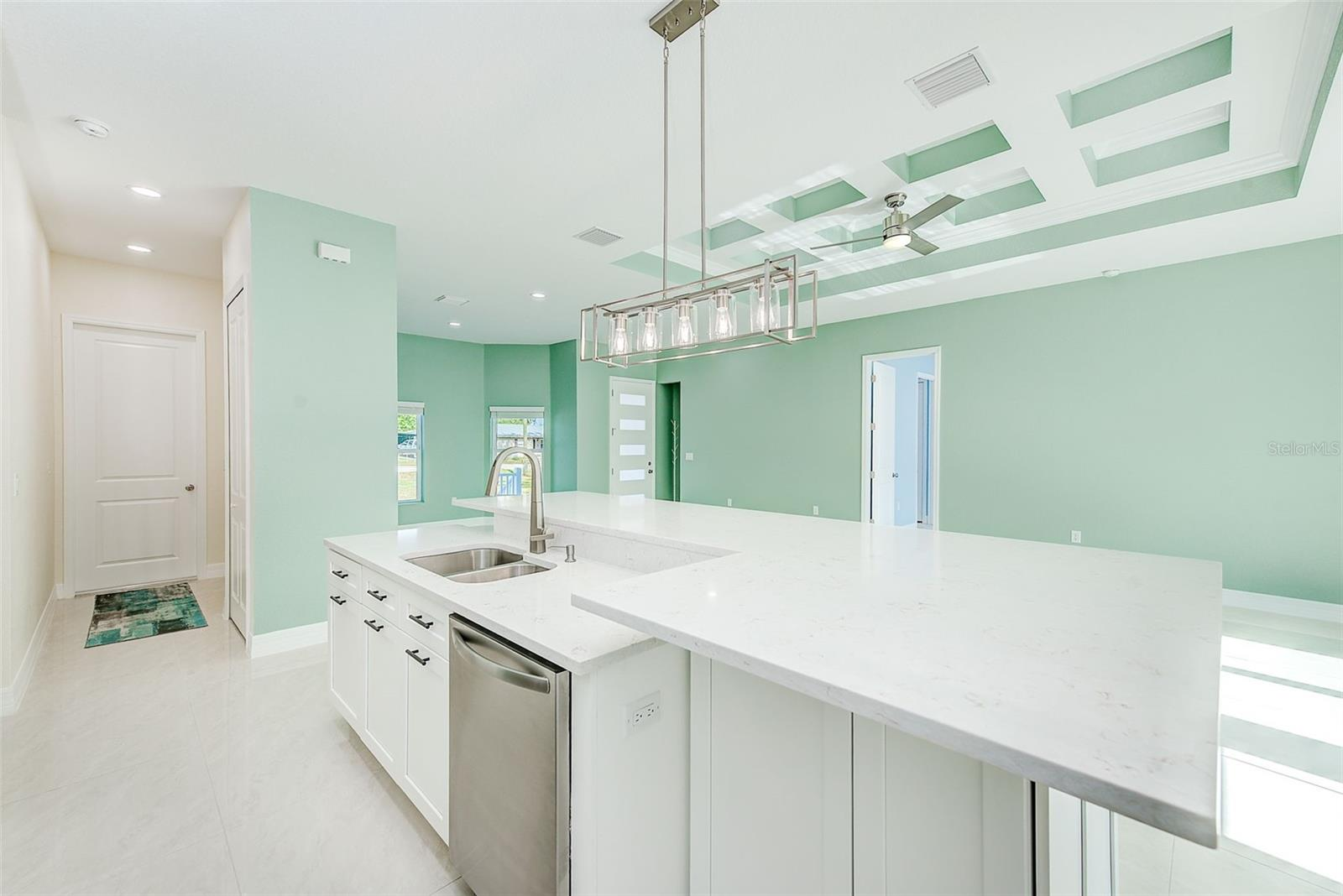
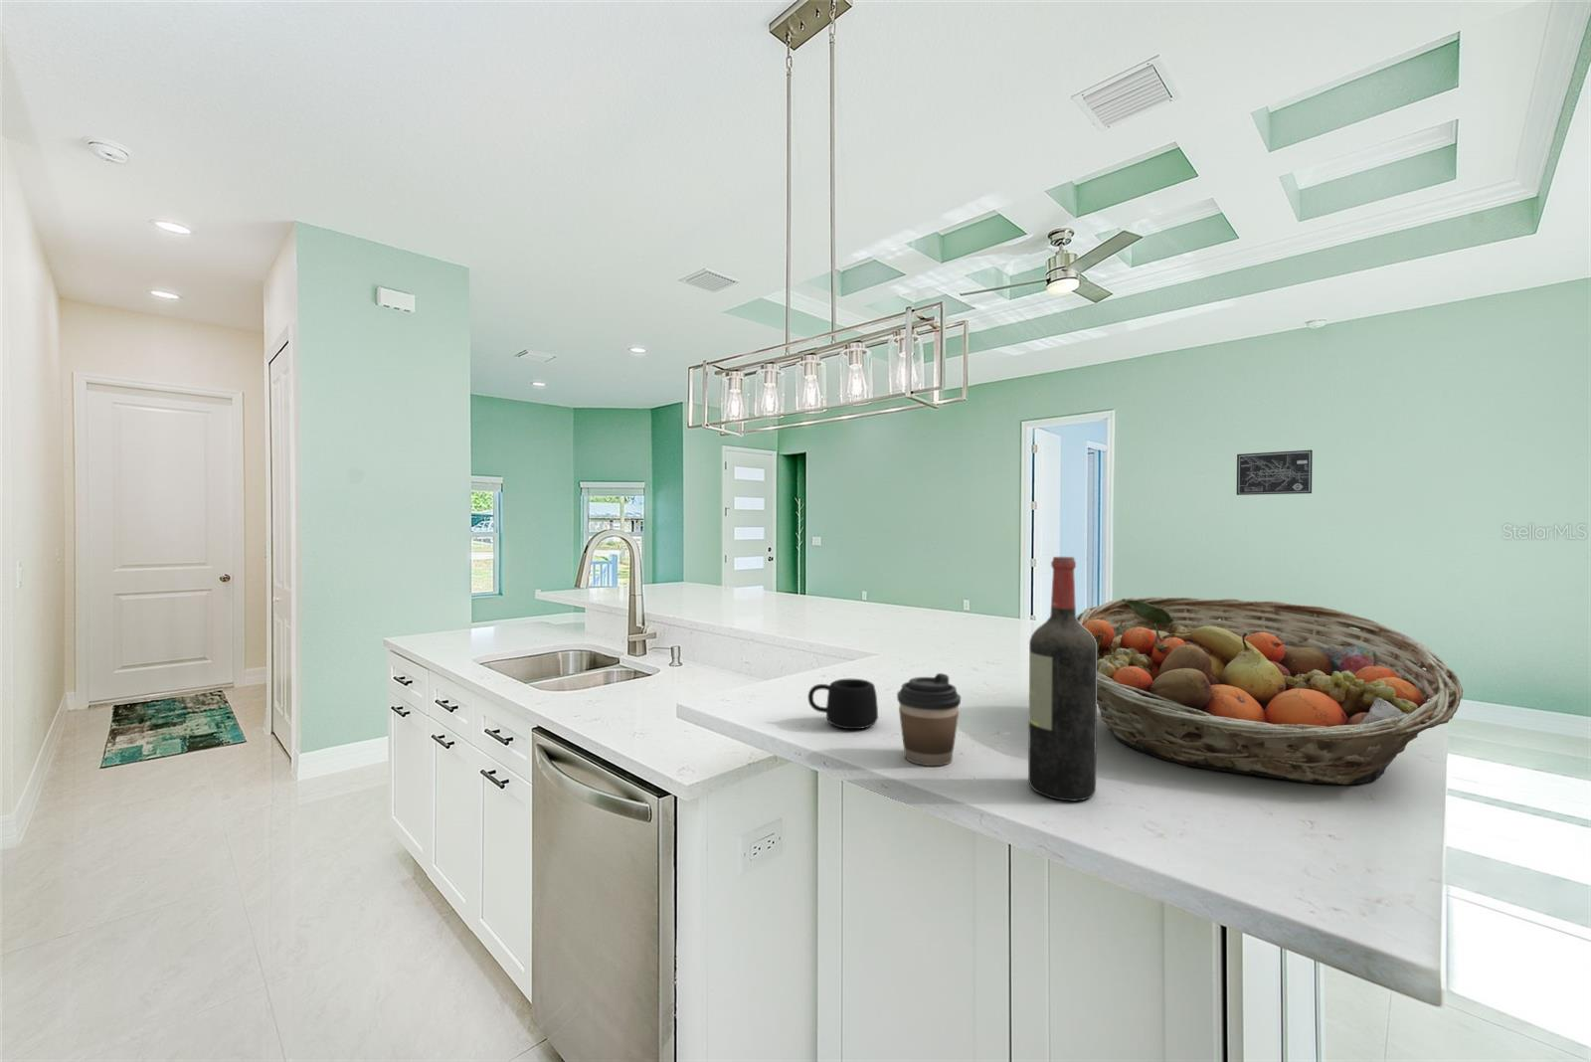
+ wine bottle (1061, 673)
+ coffee cup (928, 716)
+ fruit basket (1234, 676)
+ mug (842, 702)
+ wall art (1272, 473)
